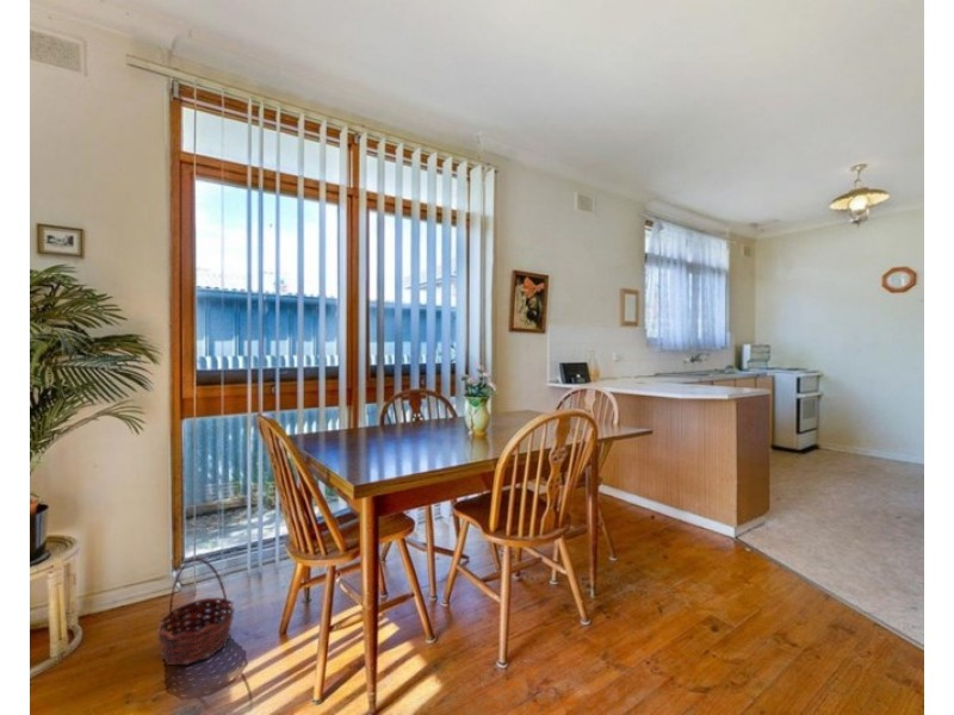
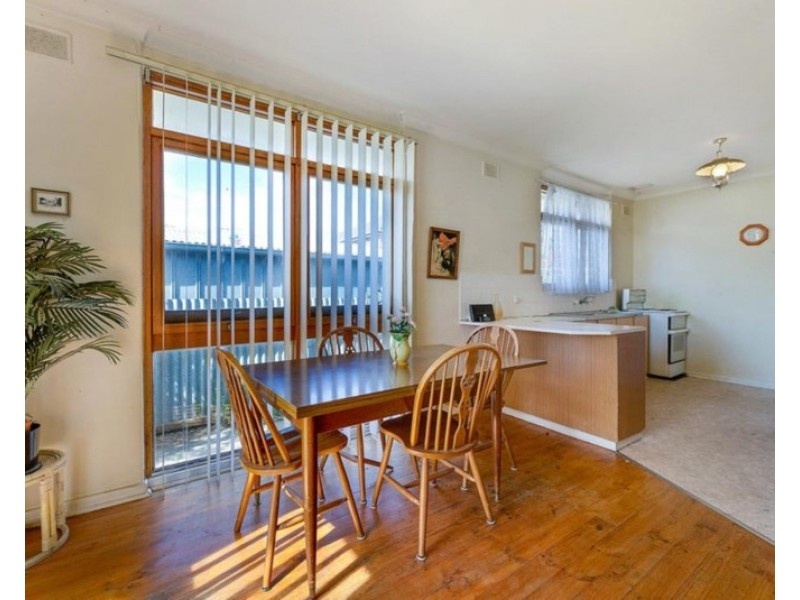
- basket (197, 602)
